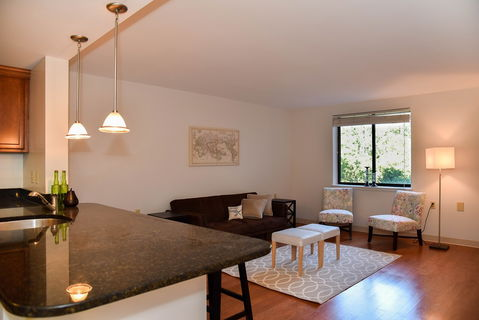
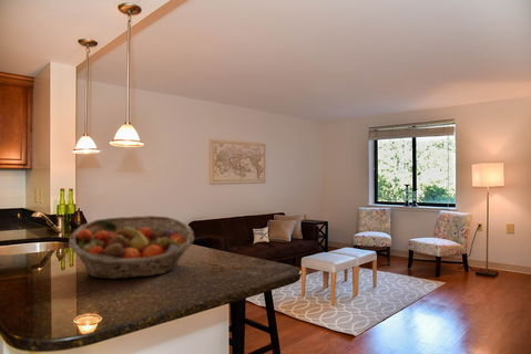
+ fruit basket (134, 244)
